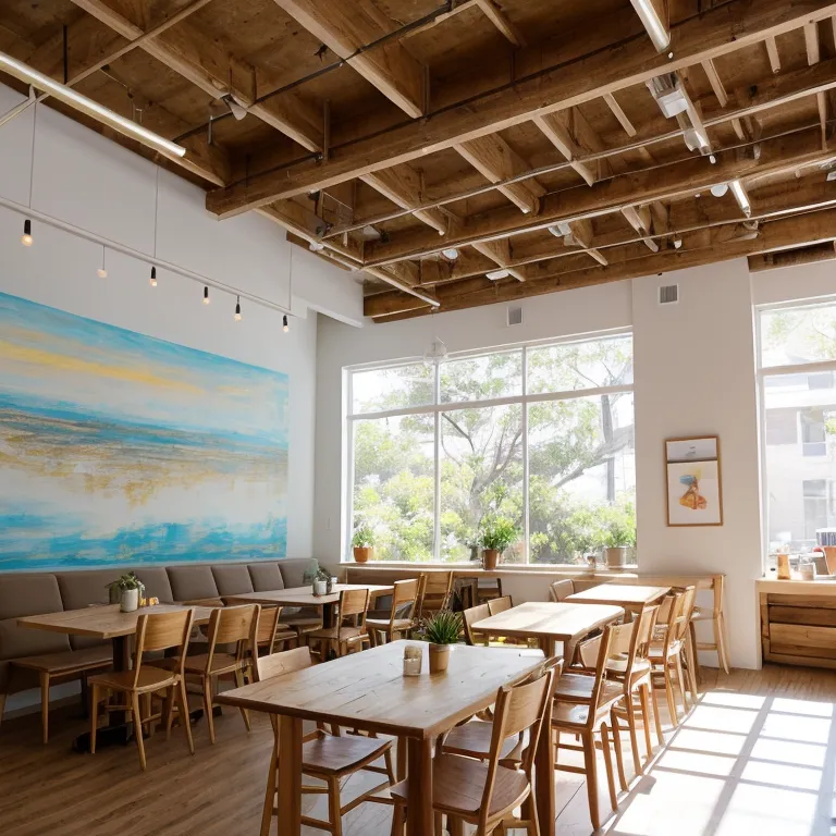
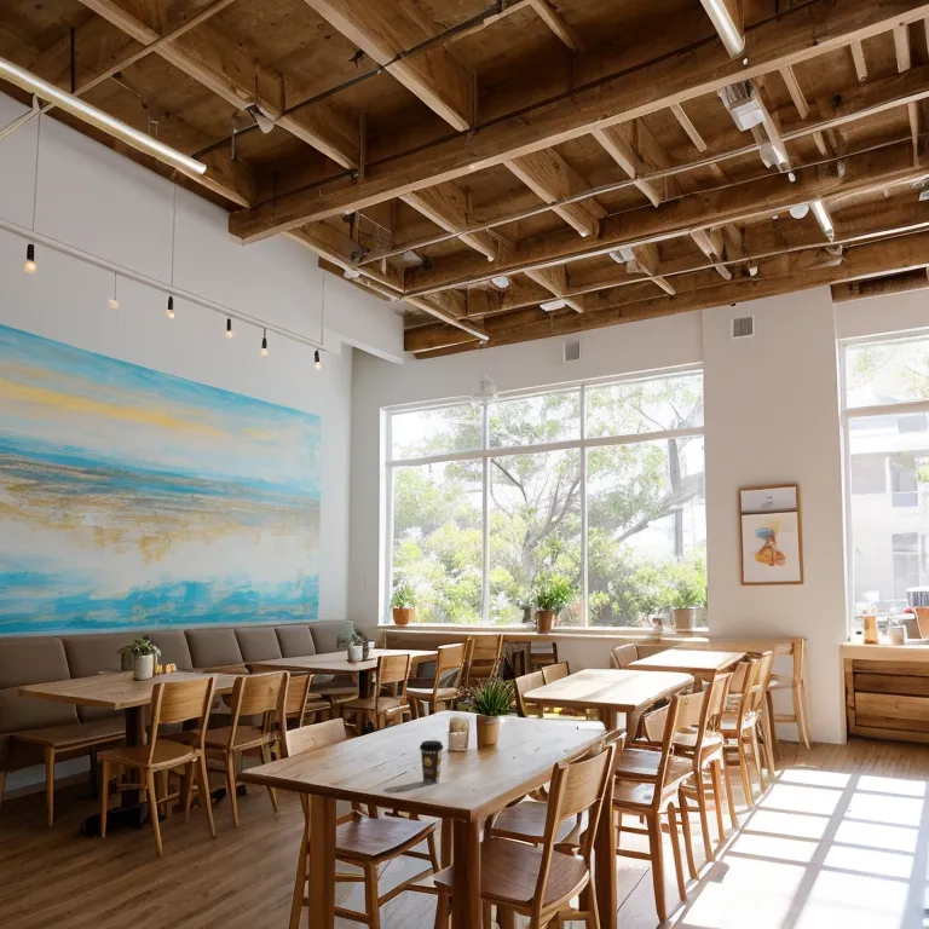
+ coffee cup (431, 761)
